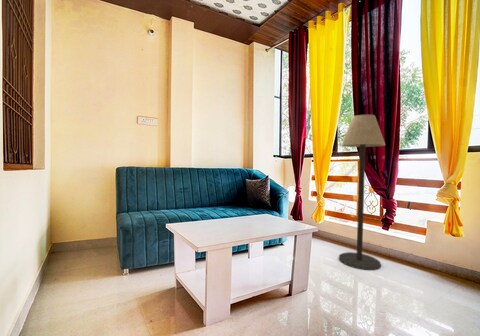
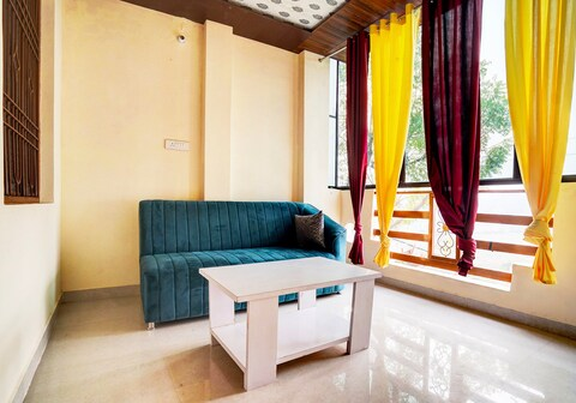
- floor lamp (361, 189)
